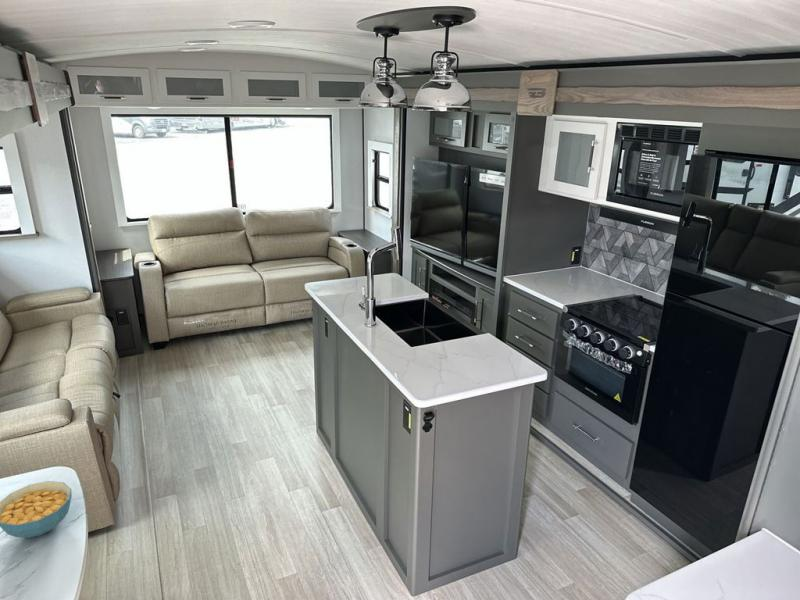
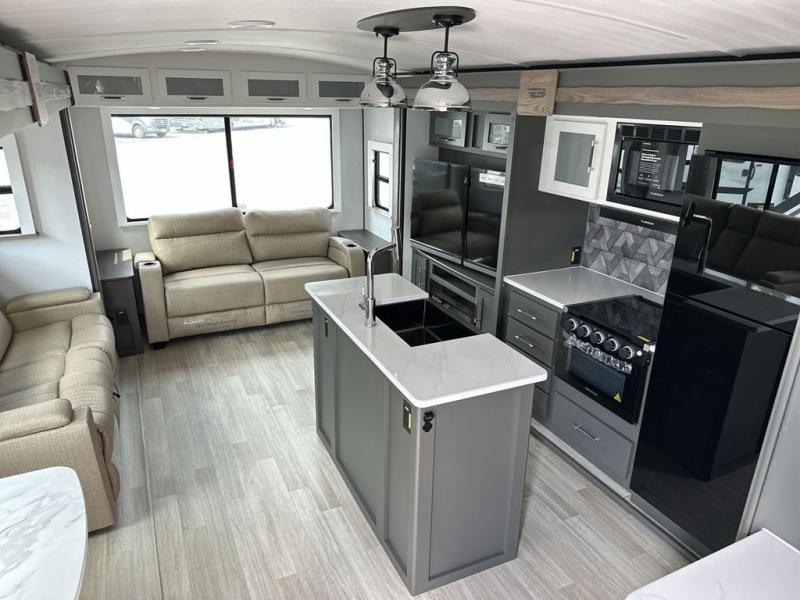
- cereal bowl (36, 515)
